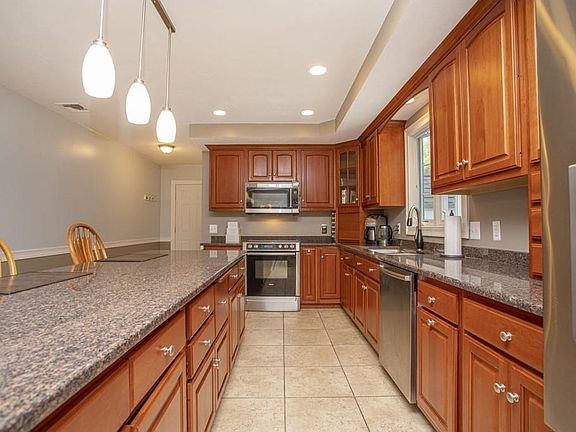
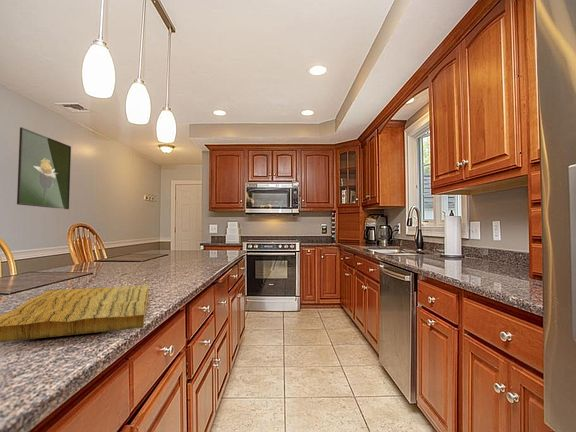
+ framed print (46, 172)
+ cutting board (87, 303)
